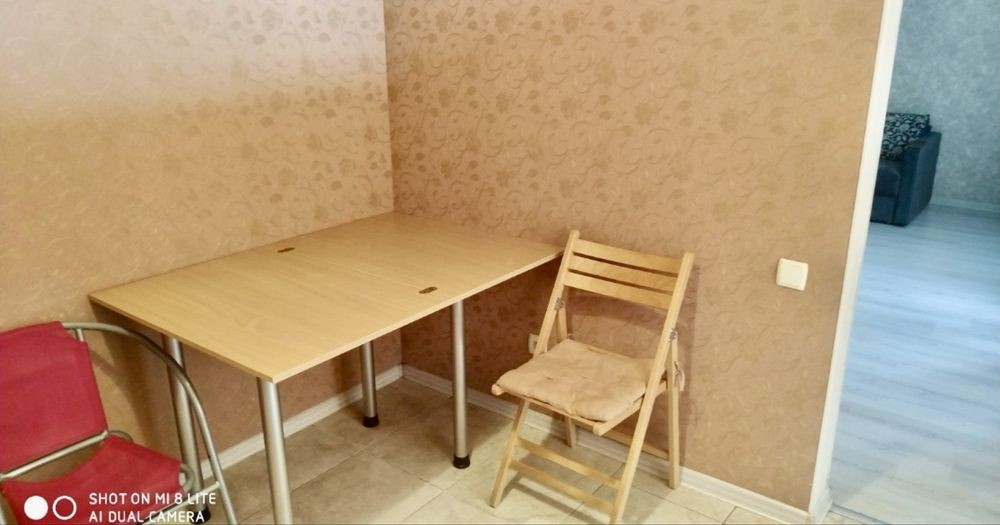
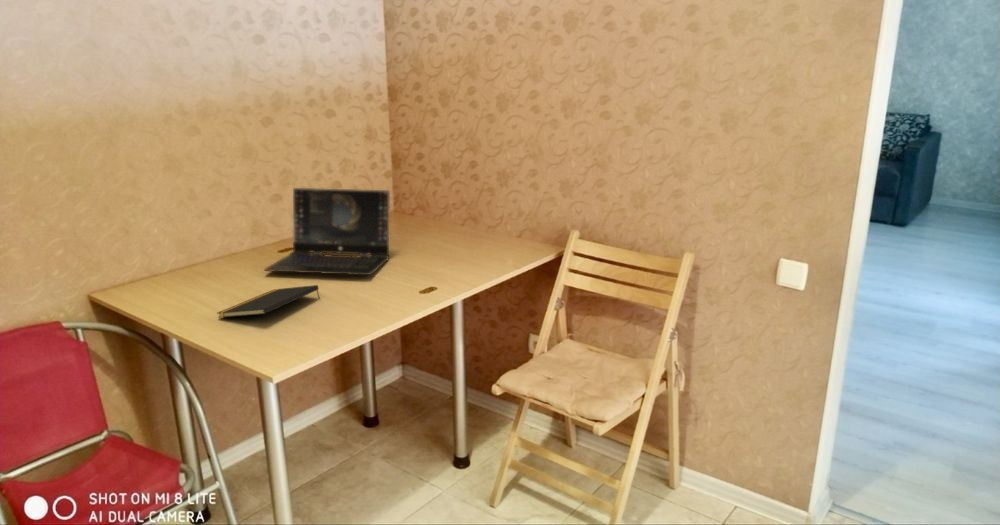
+ notepad (269, 300)
+ laptop (329, 230)
